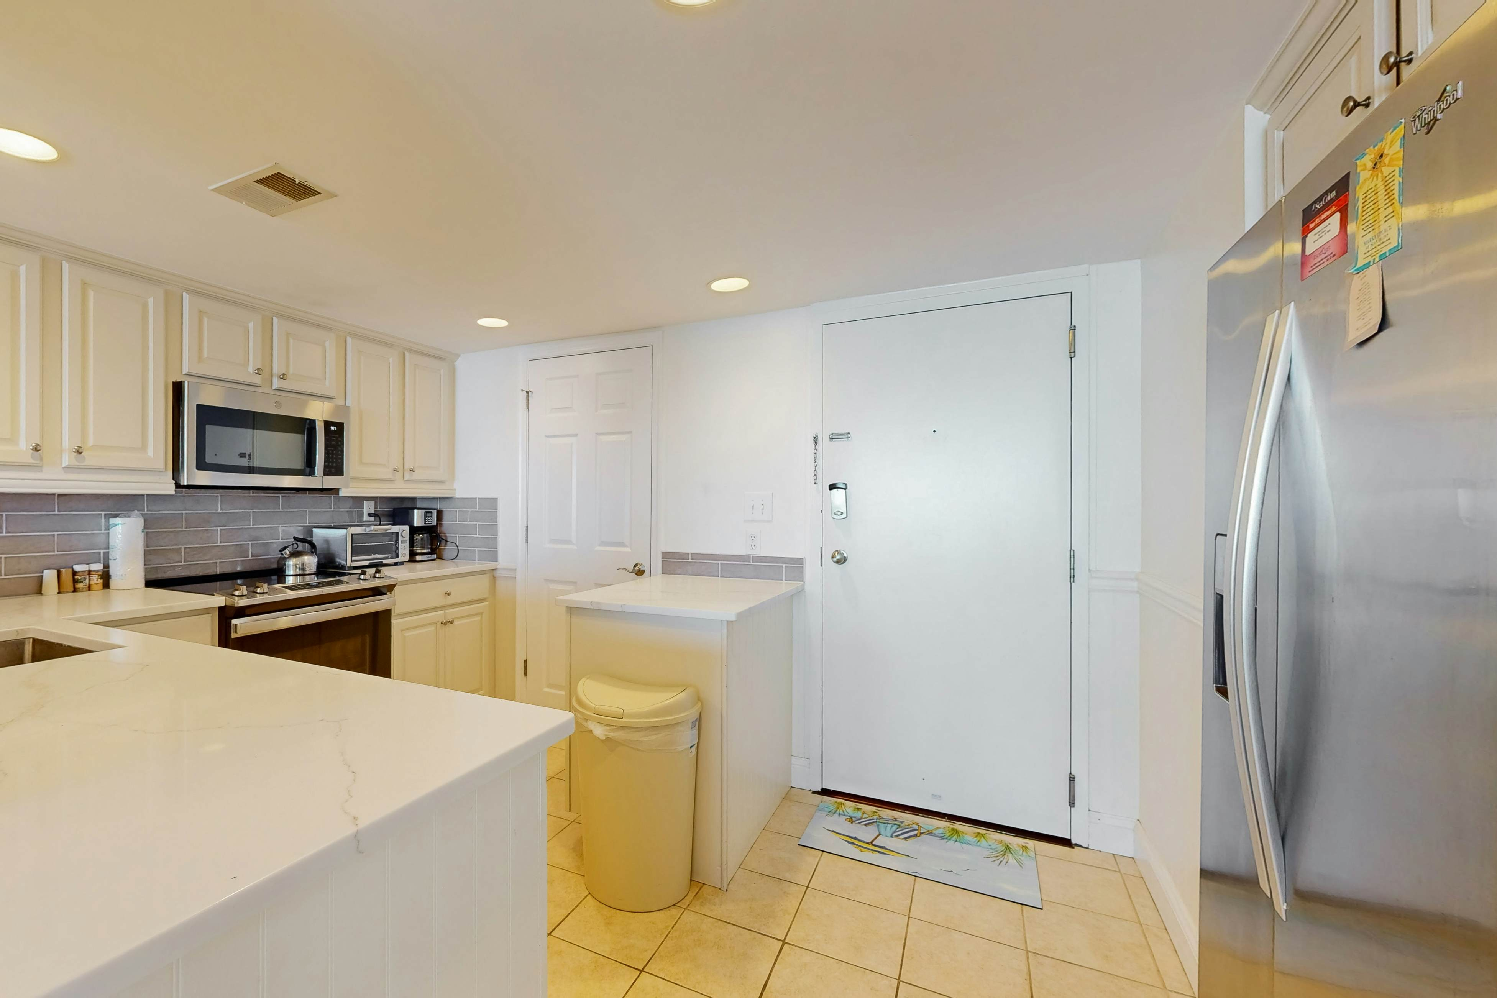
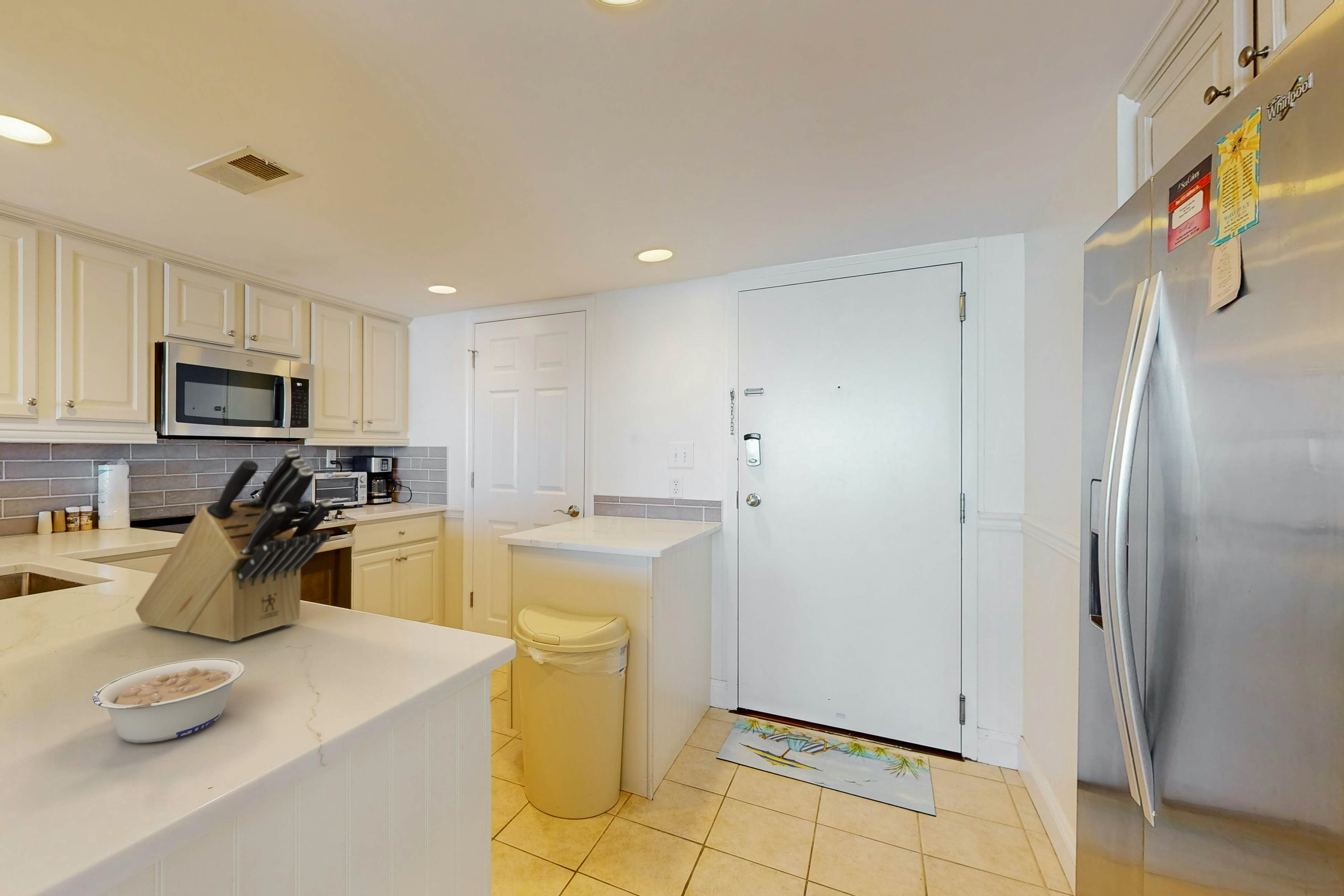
+ legume (175, 698)
+ knife block (235, 538)
